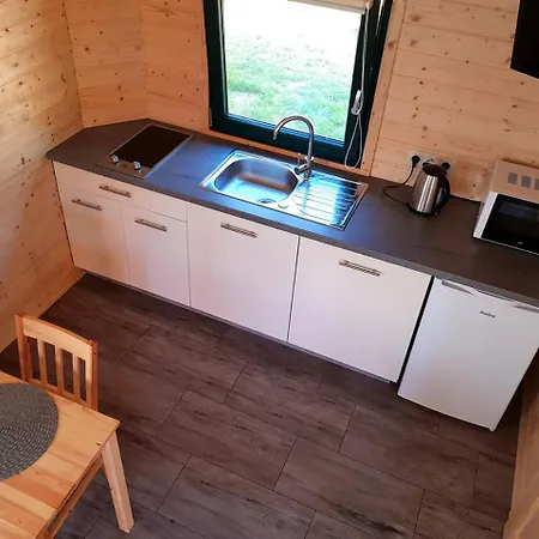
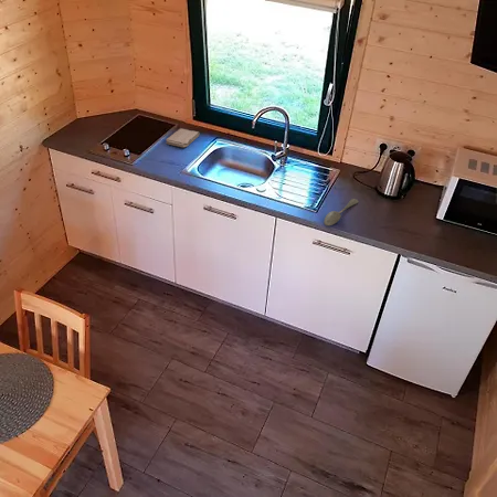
+ washcloth (182, 137)
+ spoon (341, 210)
